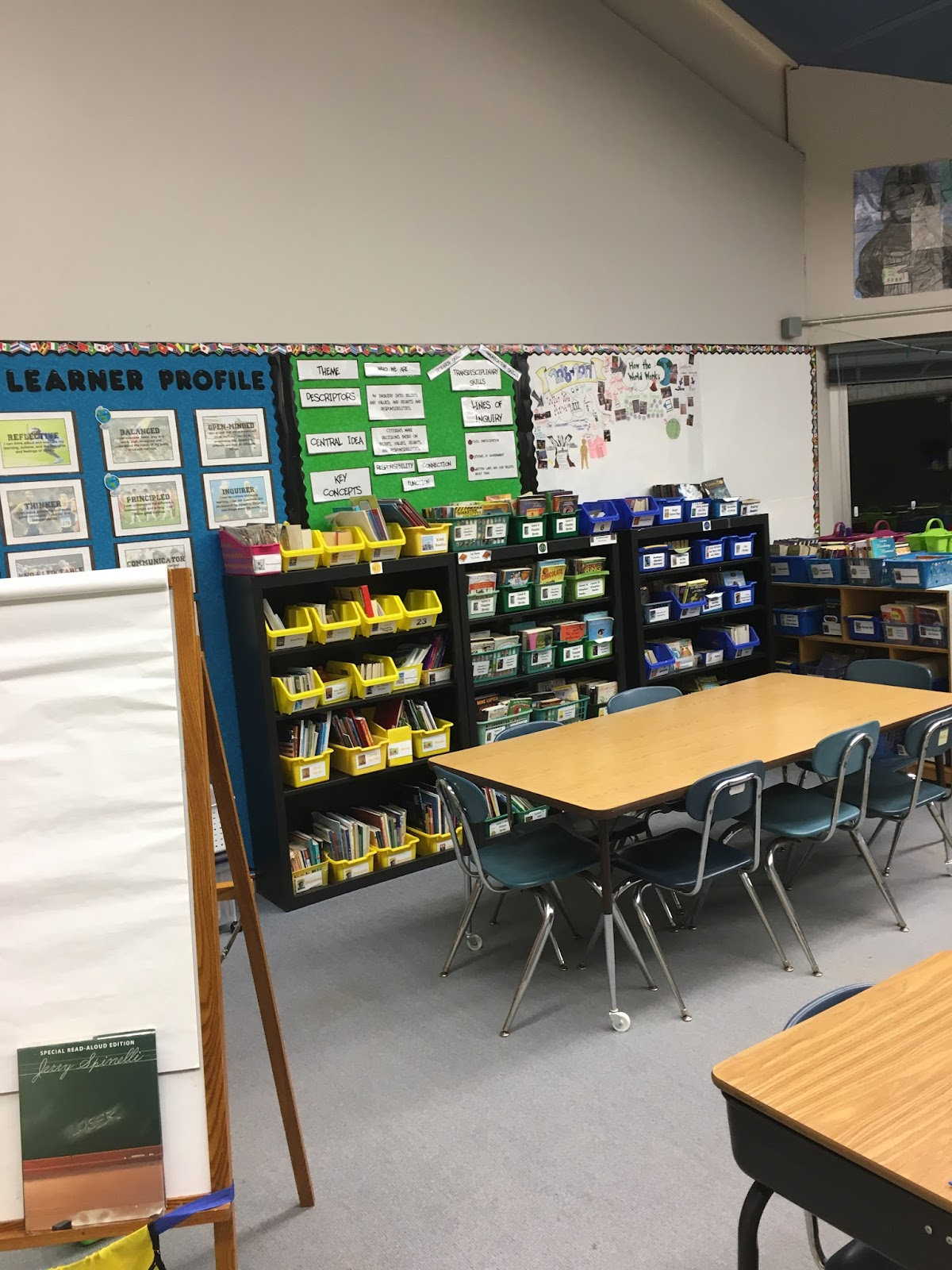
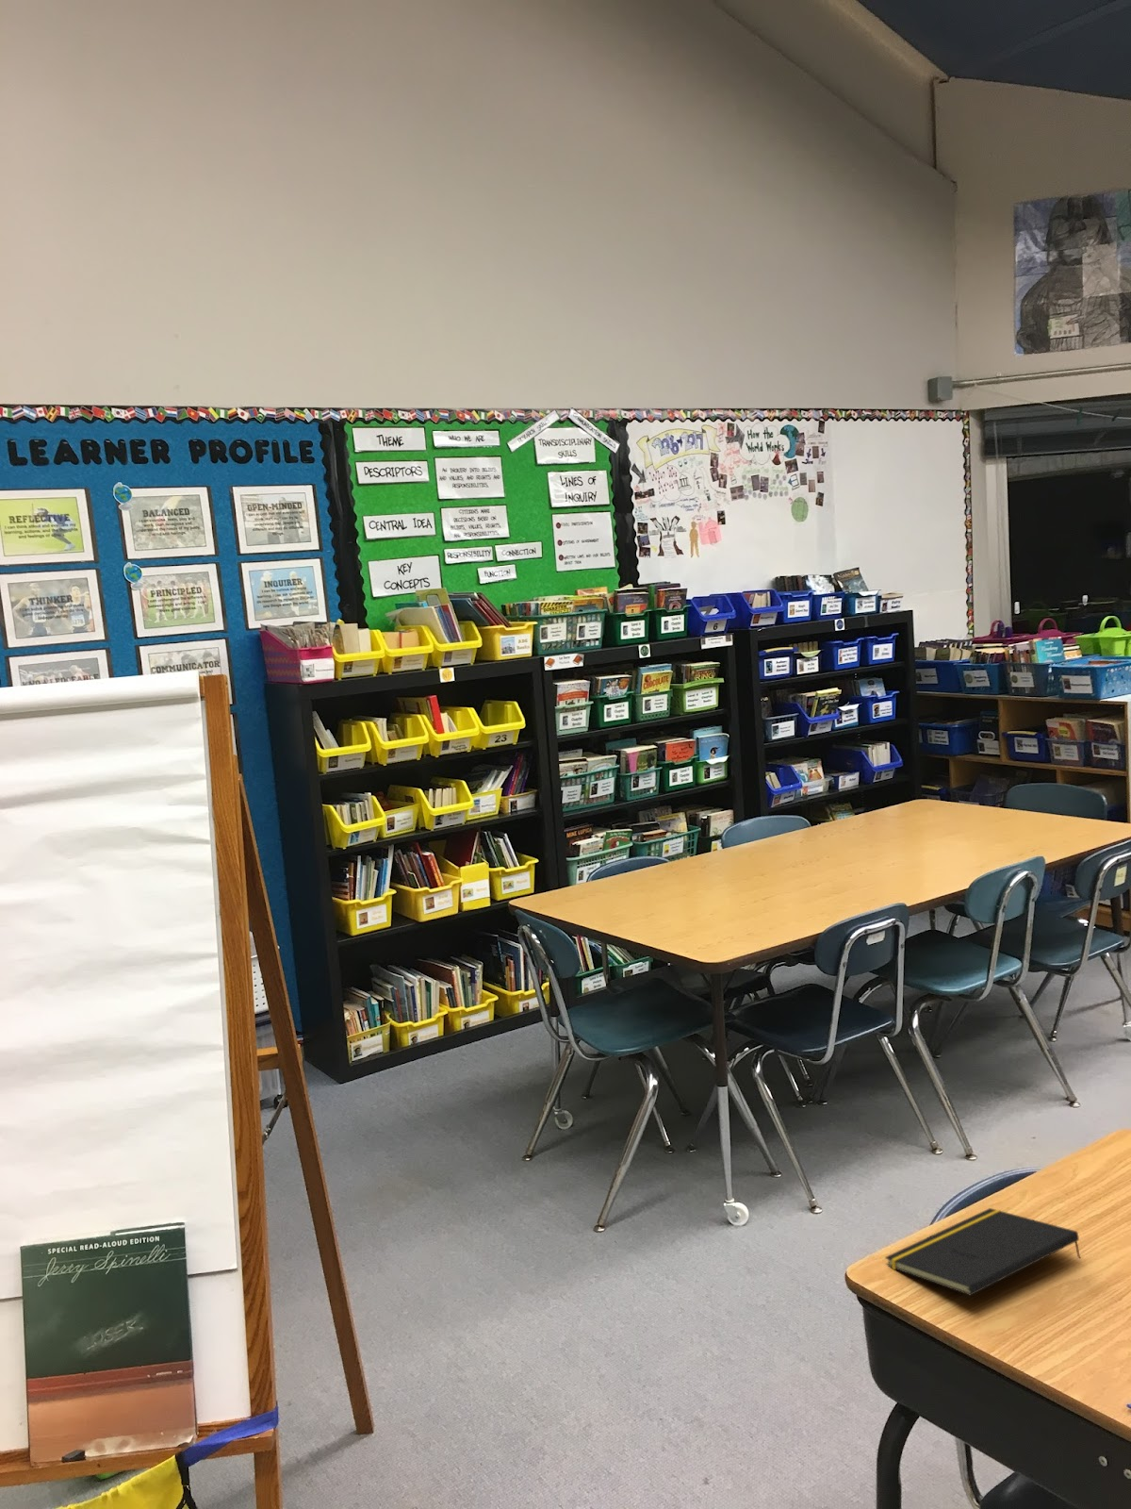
+ notepad (981, 1249)
